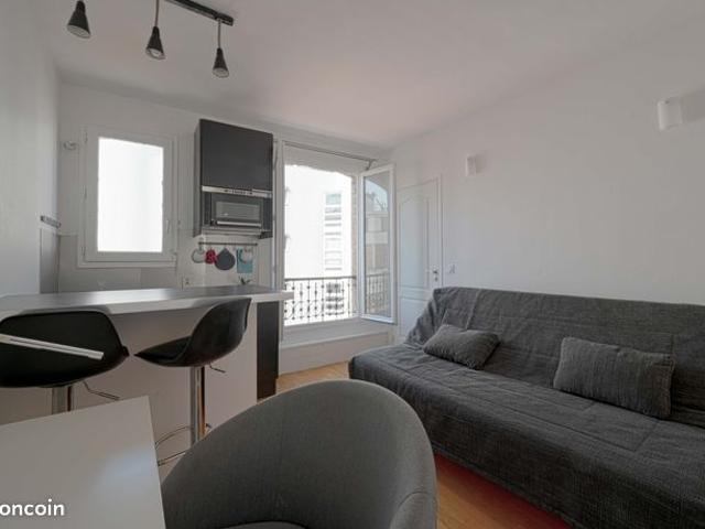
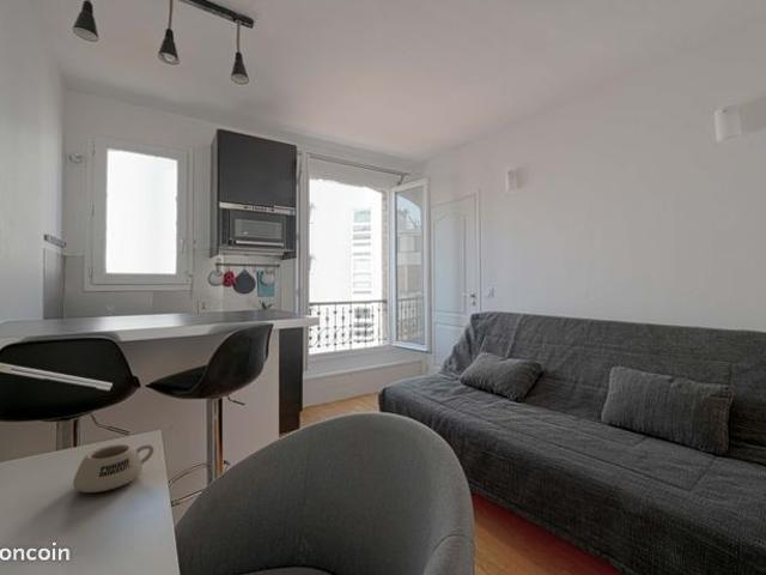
+ mug (116, 464)
